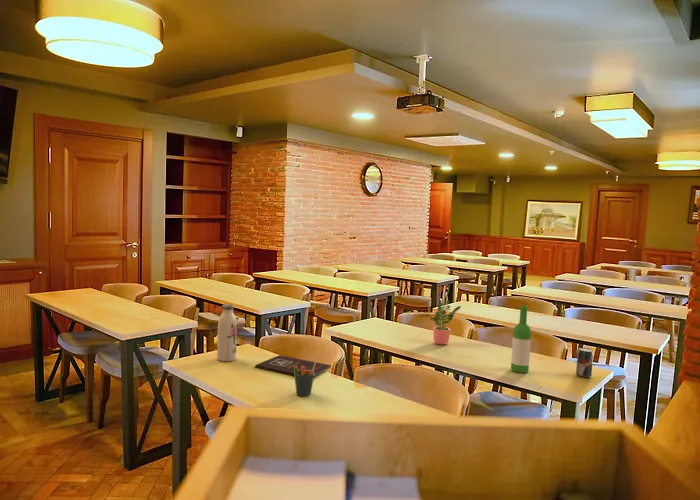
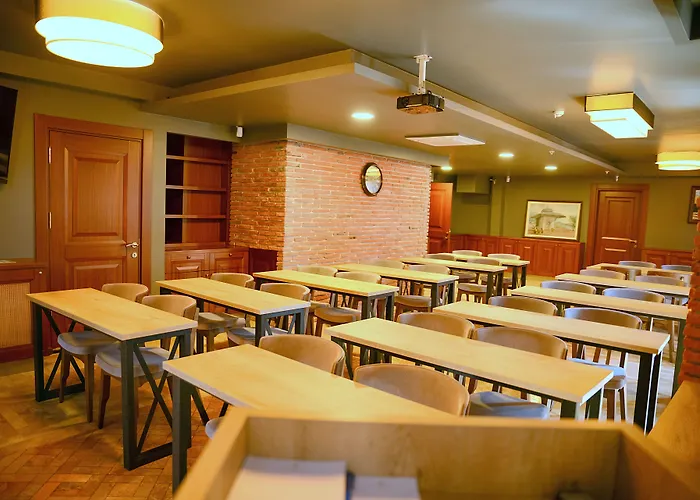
- pen holder (304, 377)
- potted plant (438, 319)
- water bottle (227, 332)
- beverage can (584, 362)
- wine bottle (521, 338)
- book (293, 366)
